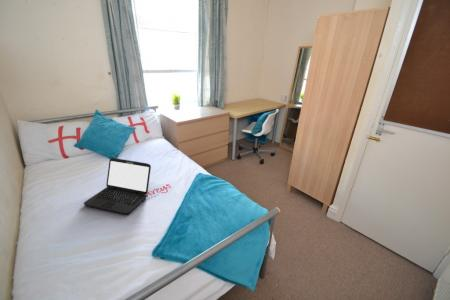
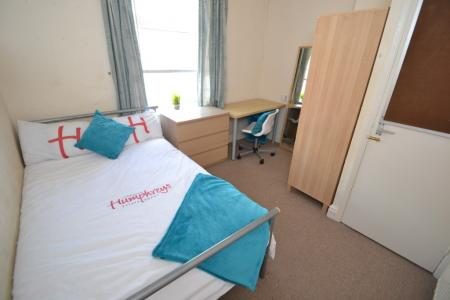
- laptop (118, 184)
